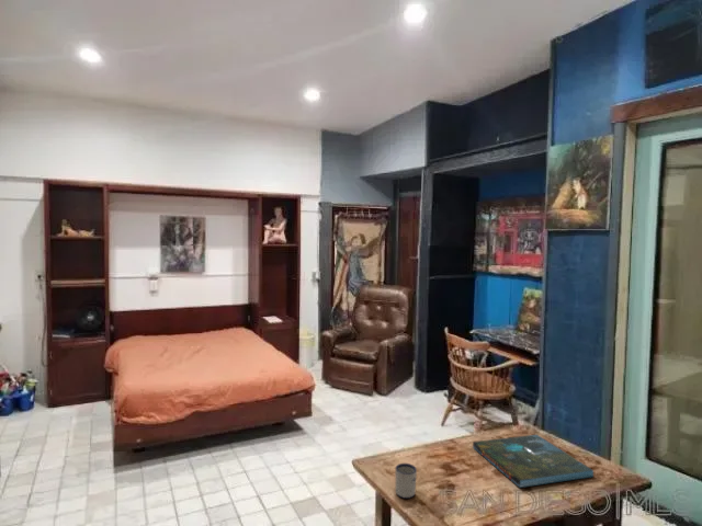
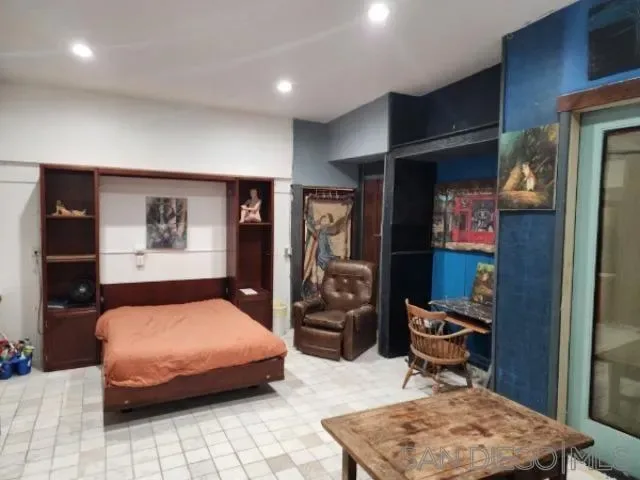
- board game (529, 455)
- mug (404, 478)
